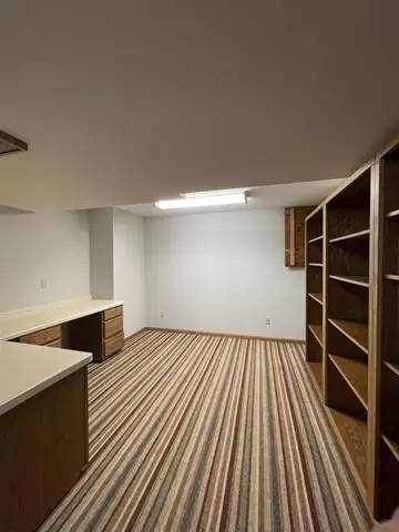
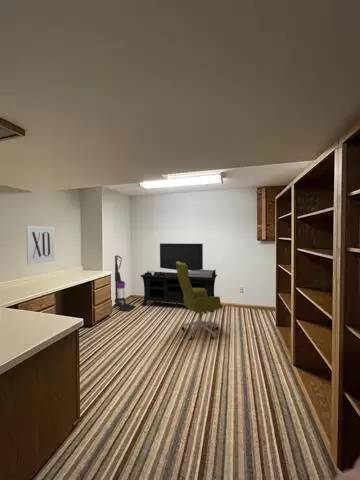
+ vacuum cleaner (122, 282)
+ media console (177, 275)
+ wall art (41, 244)
+ office chair (198, 296)
